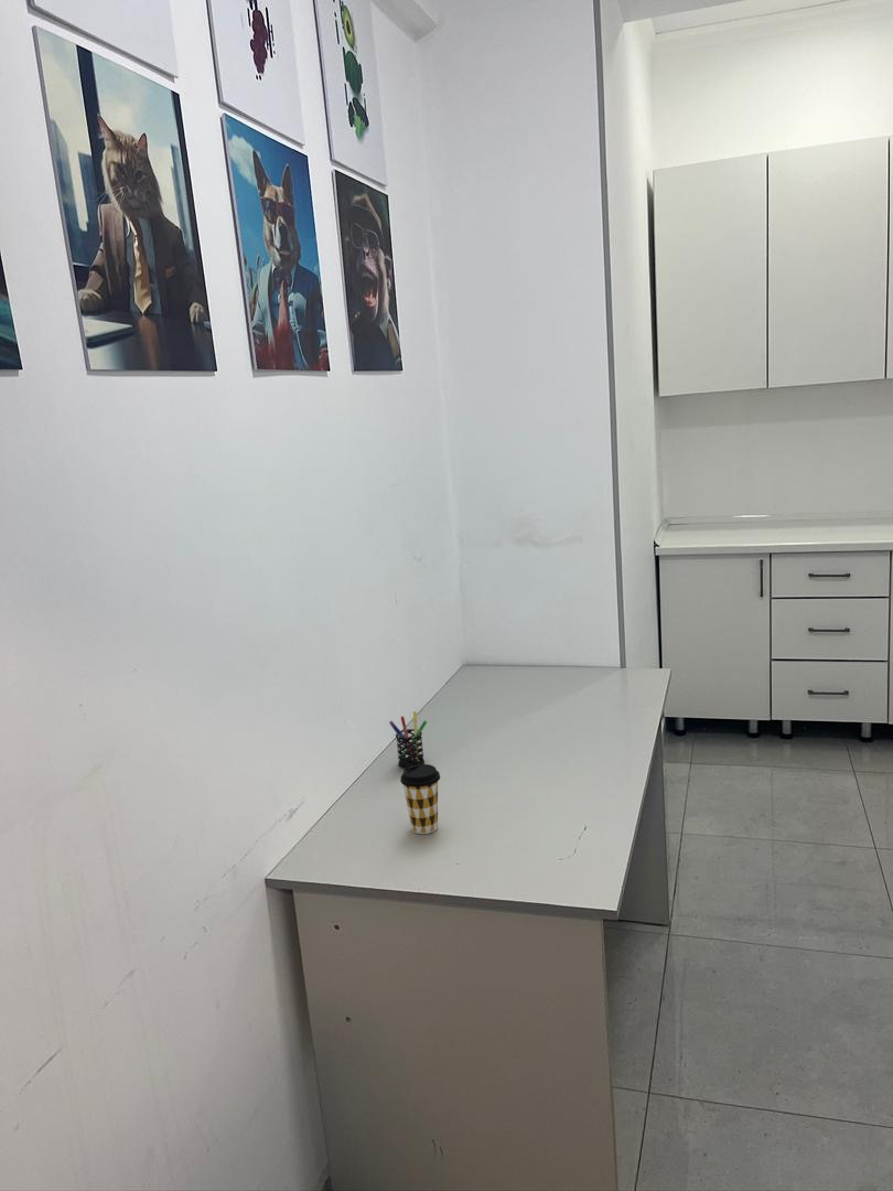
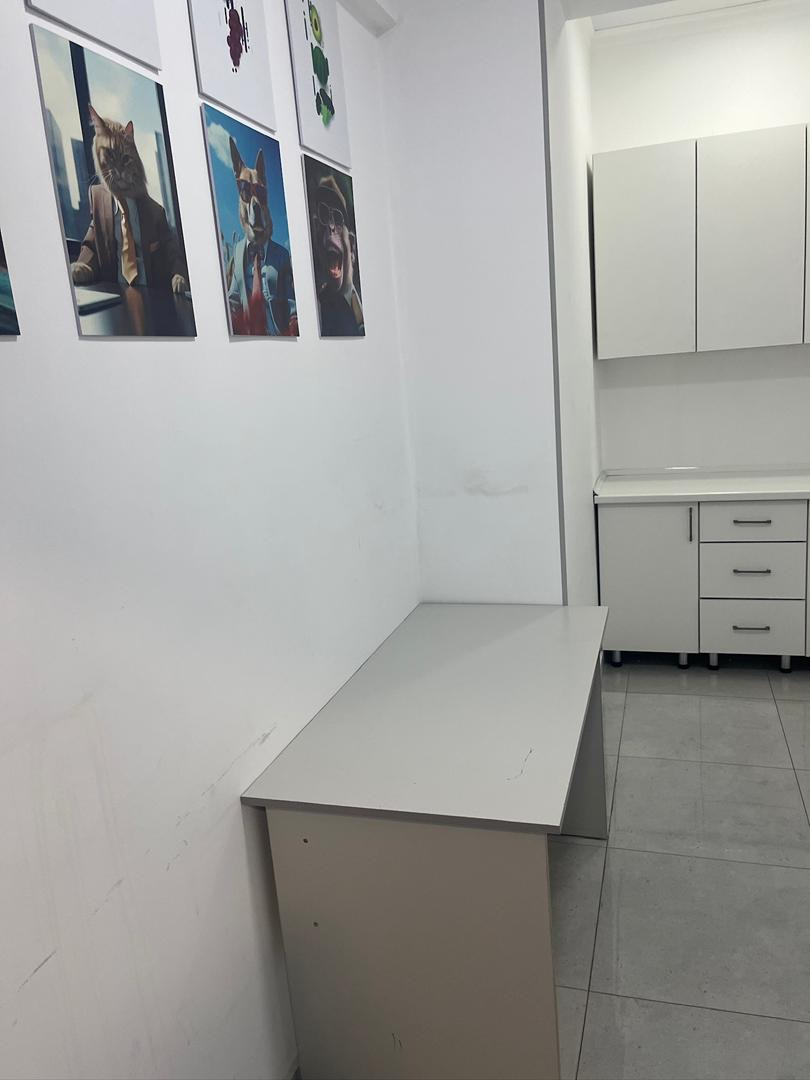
- pen holder (411, 738)
- coffee cup (422, 798)
